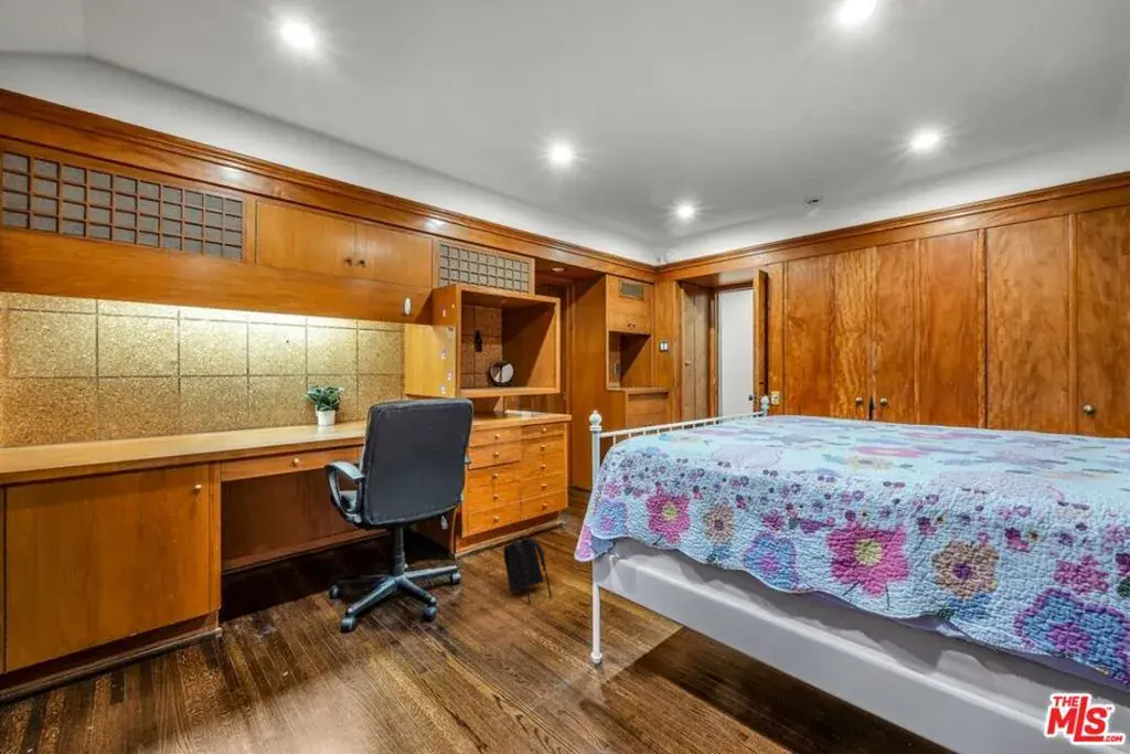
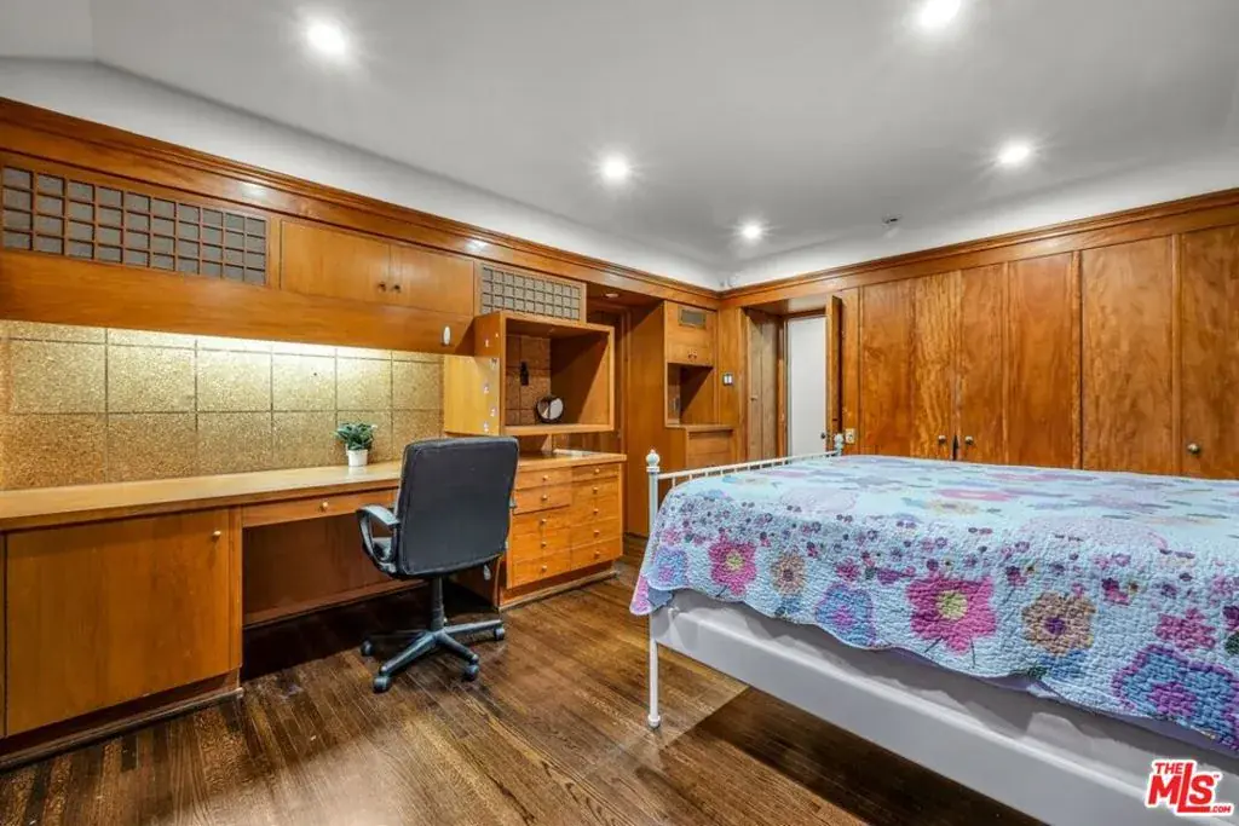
- backpack (527, 565)
